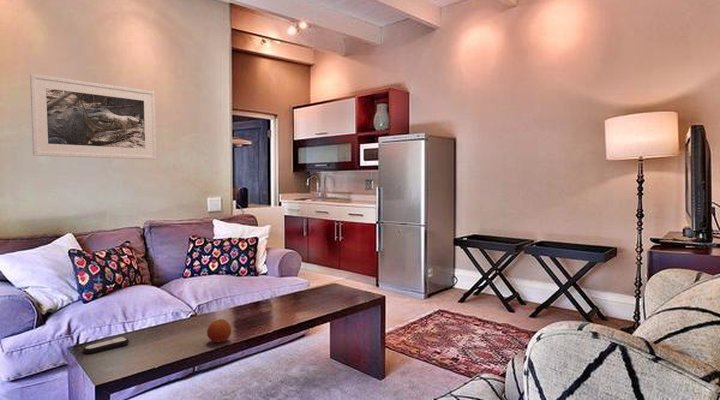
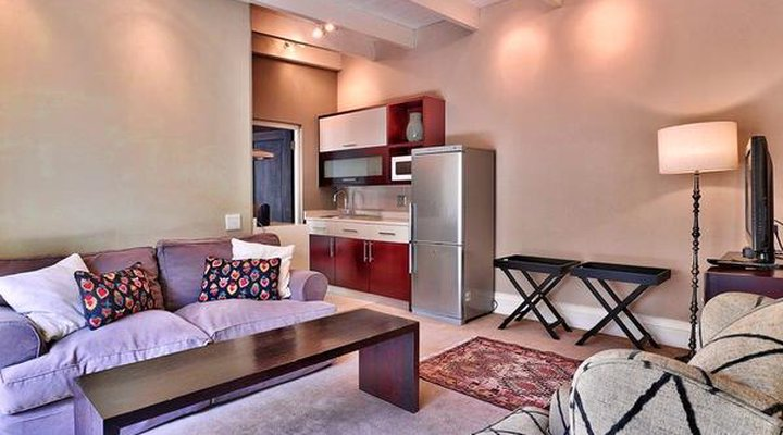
- fruit (219, 330)
- remote control (106, 344)
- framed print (99, 120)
